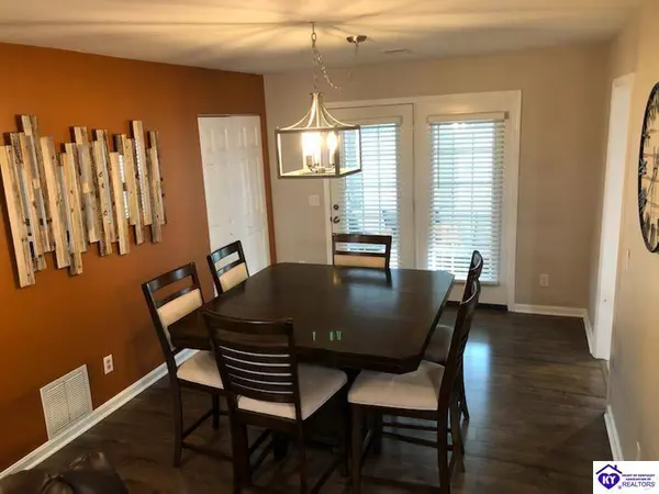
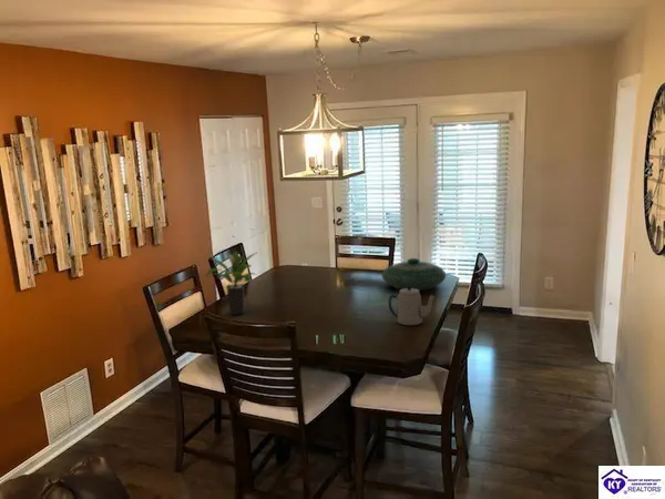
+ potted plant (234, 282)
+ decorative bowl (413, 272)
+ teapot (411, 304)
